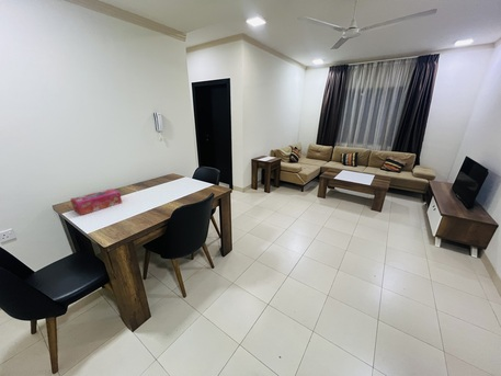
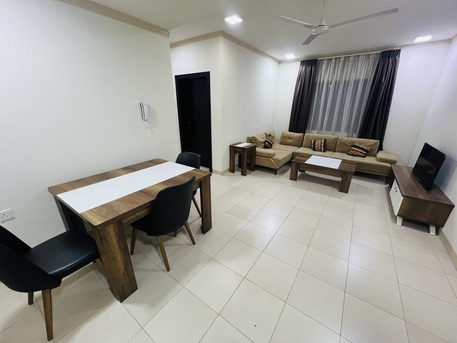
- tissue box (98, 201)
